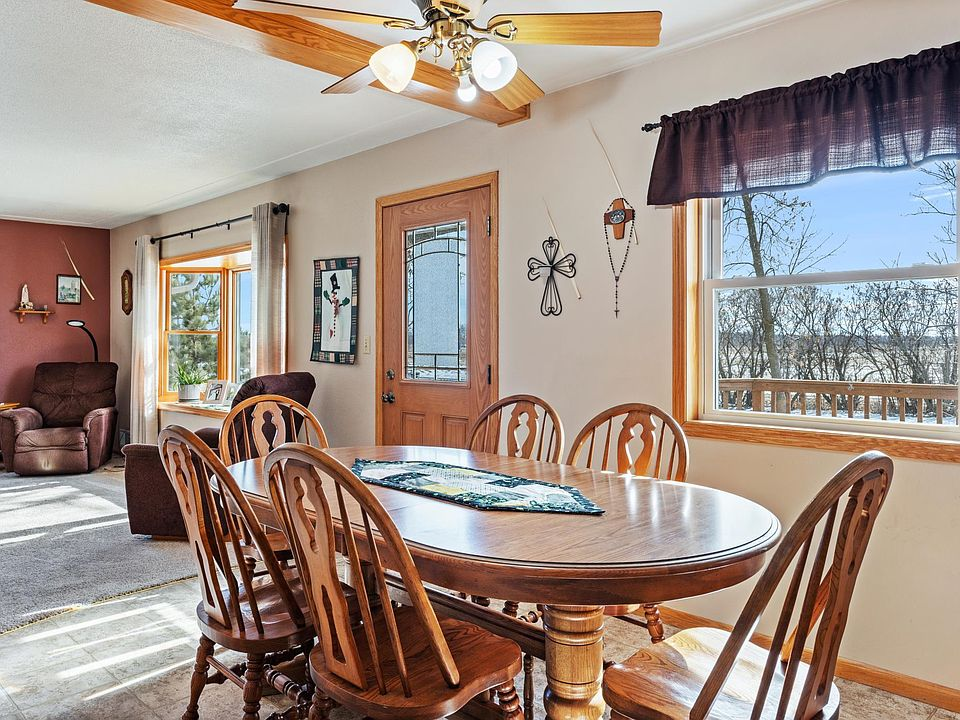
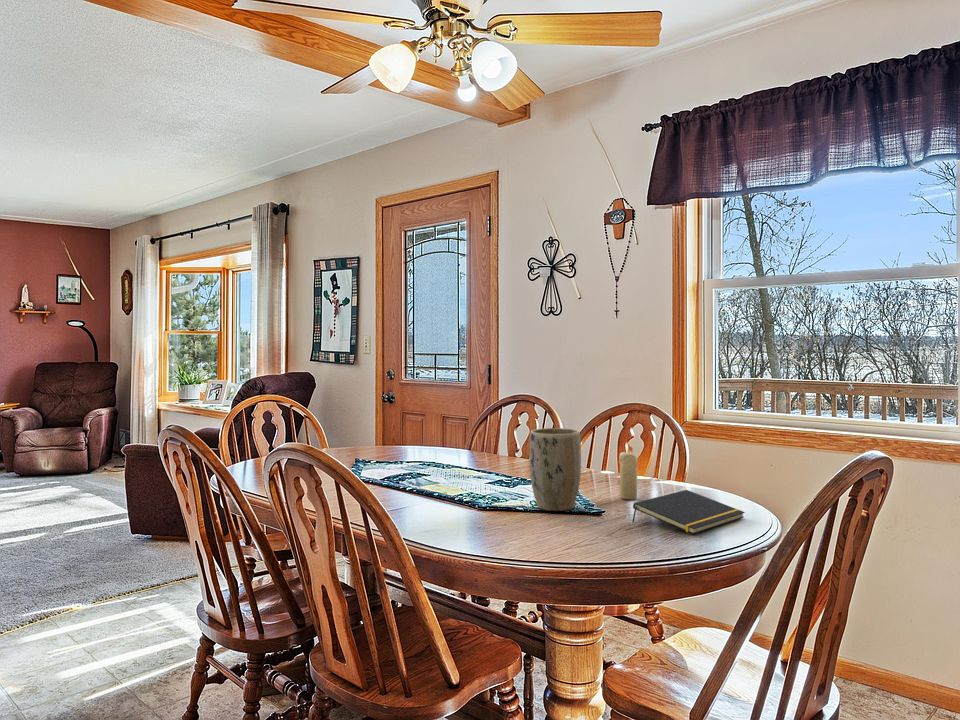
+ plant pot (555, 468)
+ notepad (689, 510)
+ candle (628, 470)
